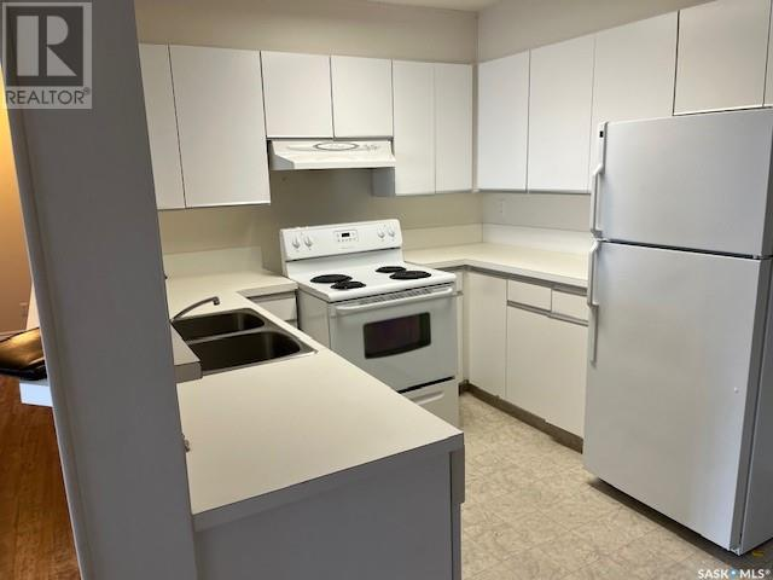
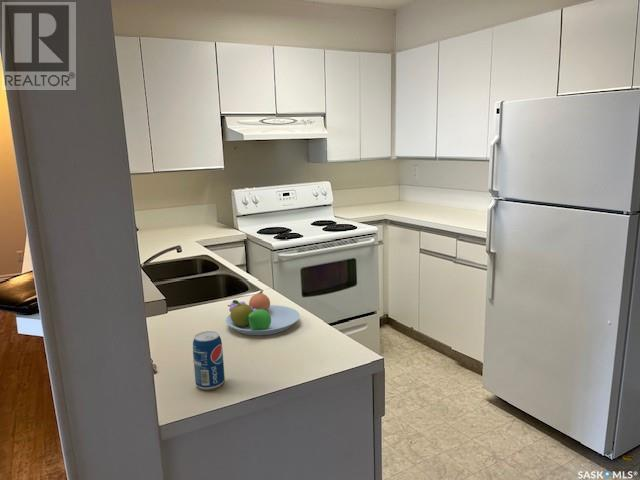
+ fruit bowl (260, 311)
+ beverage can (208, 360)
